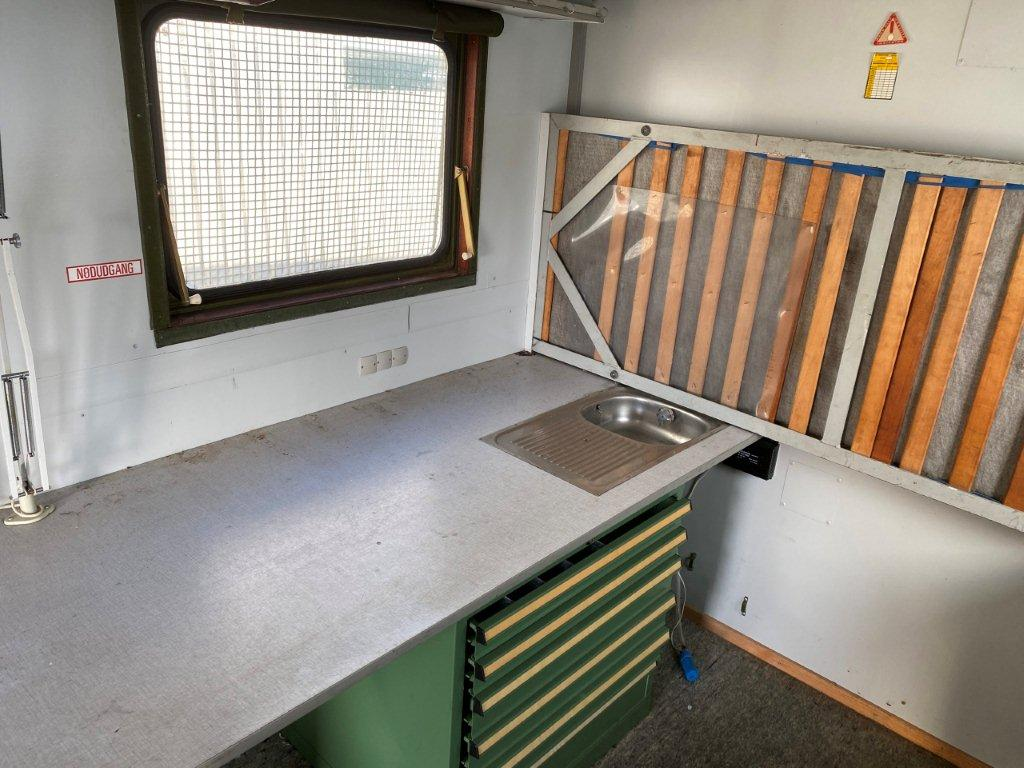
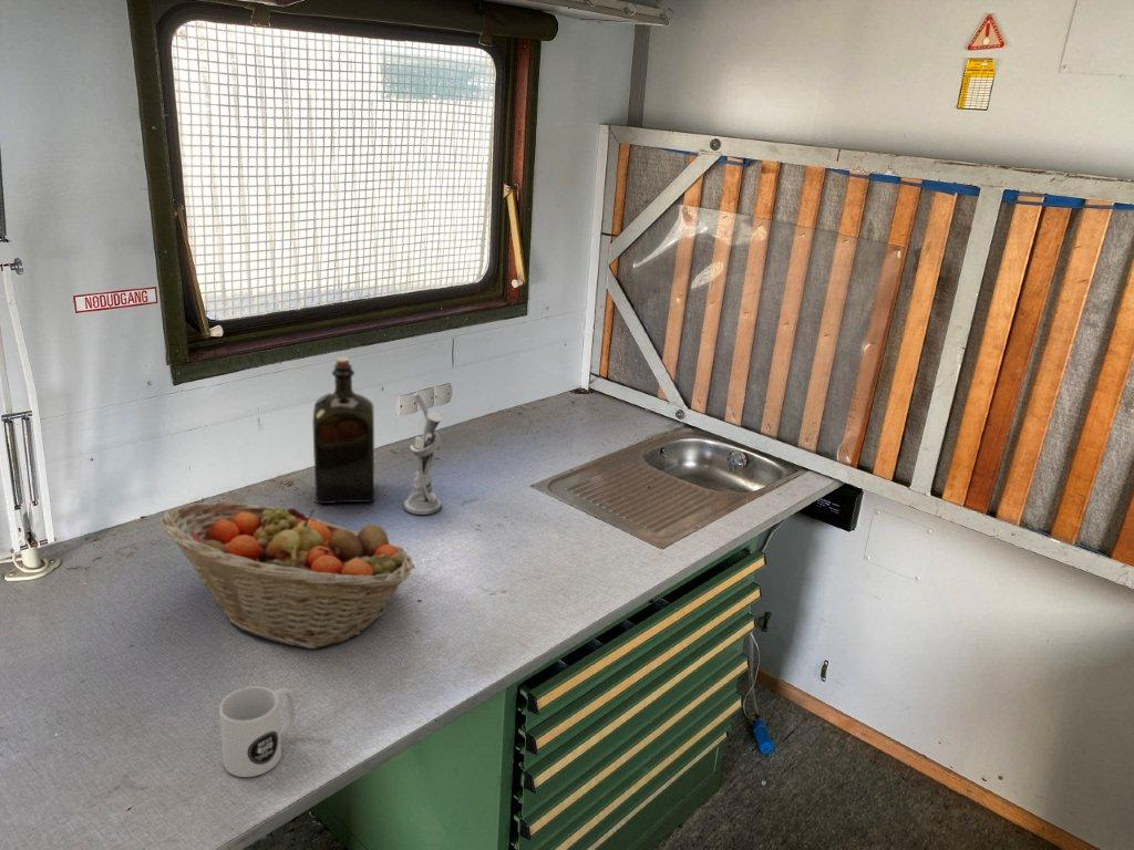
+ fruit basket (290, 559)
+ utensil holder (423, 450)
+ mug (260, 724)
+ liquor (344, 427)
